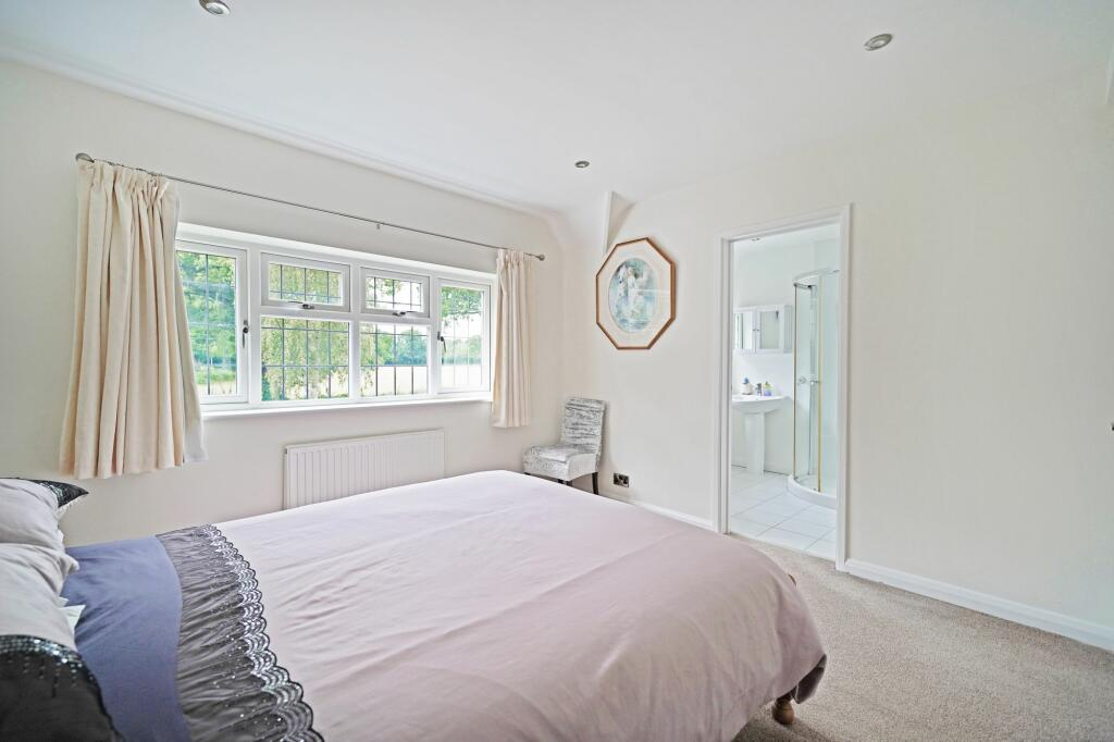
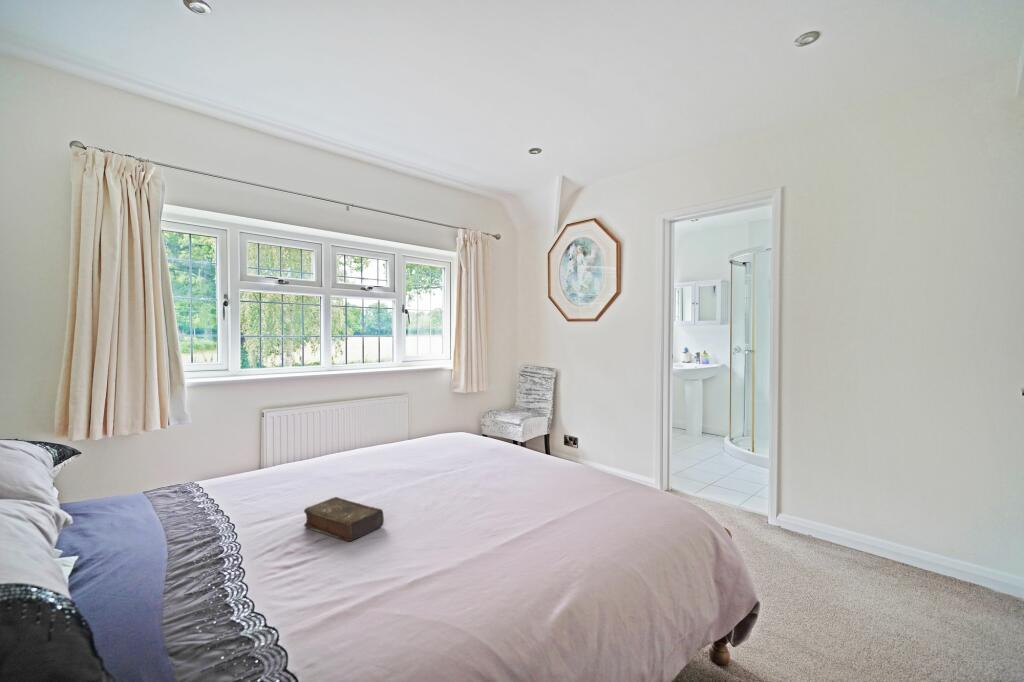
+ book (343, 517)
